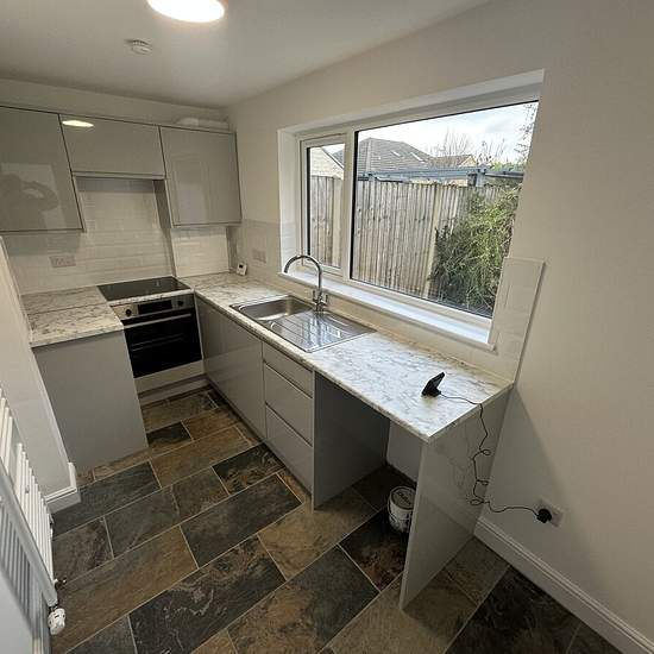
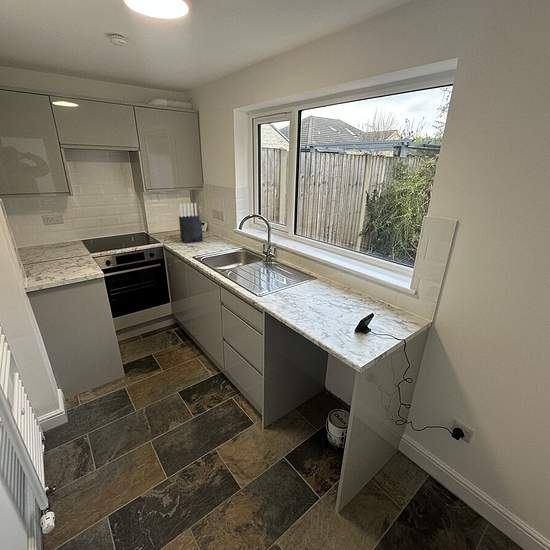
+ knife block (190, 223)
